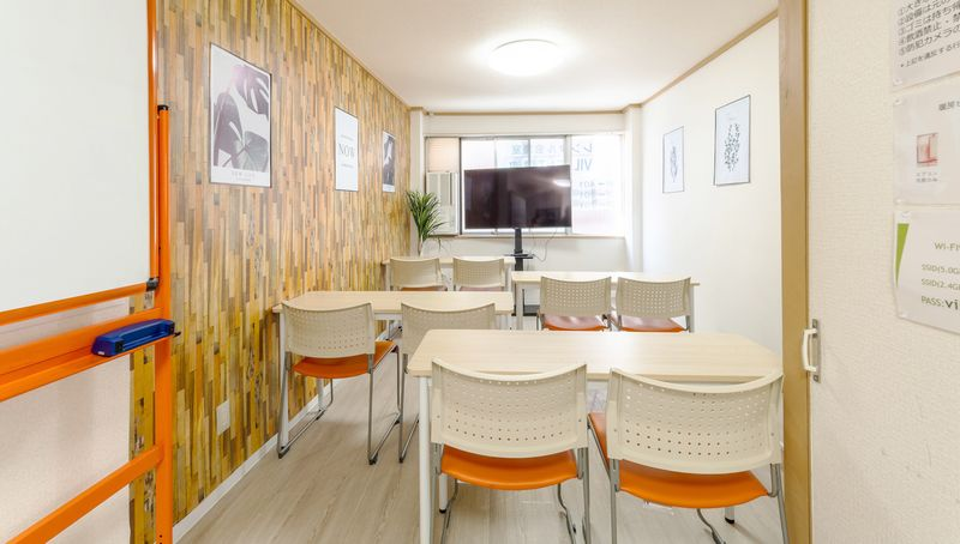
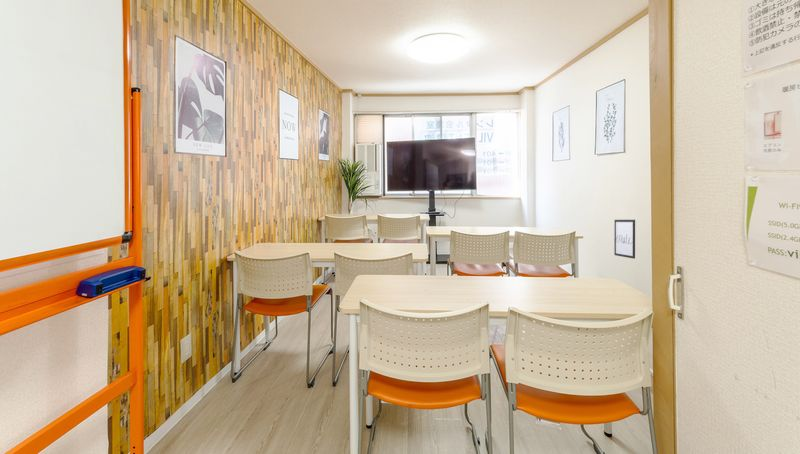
+ wall art (624, 238)
